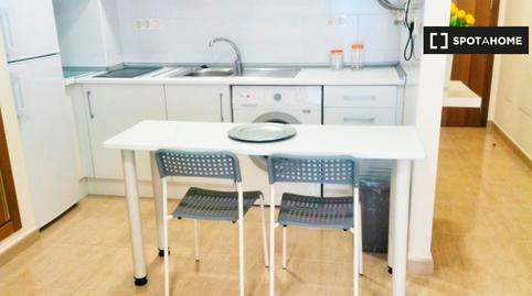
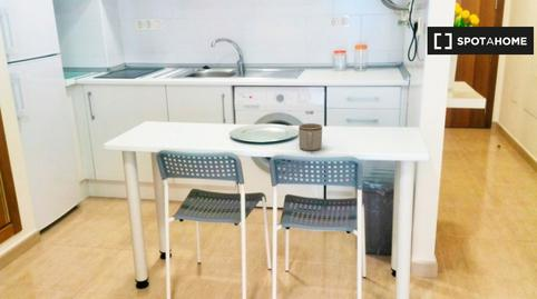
+ mug (310, 138)
